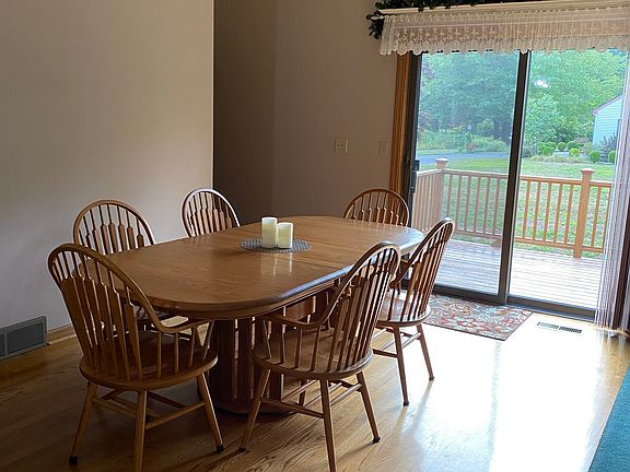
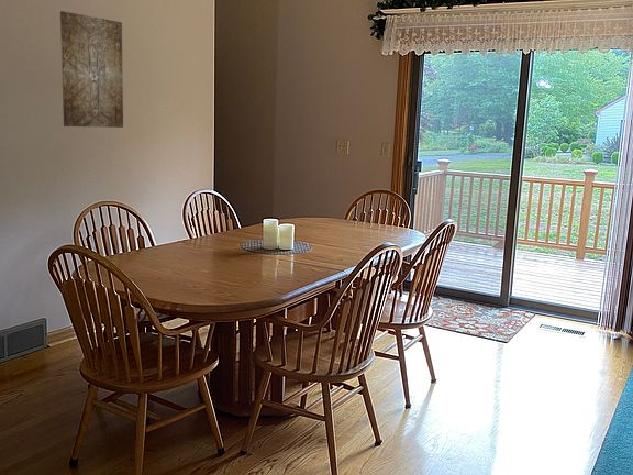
+ wall art (93, 73)
